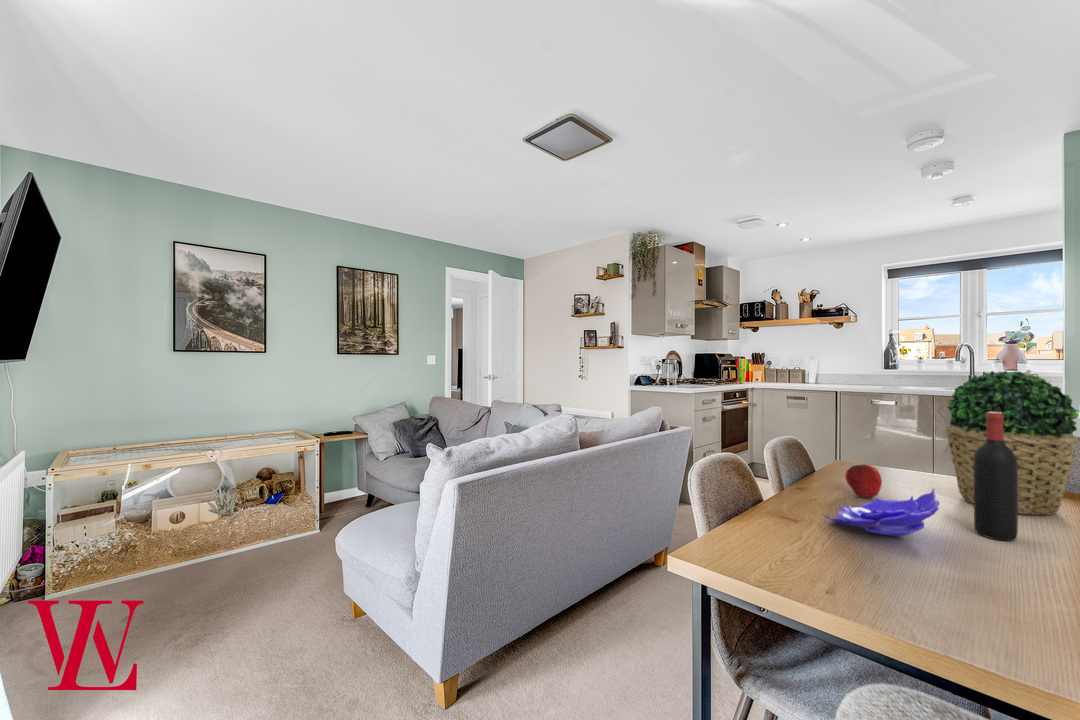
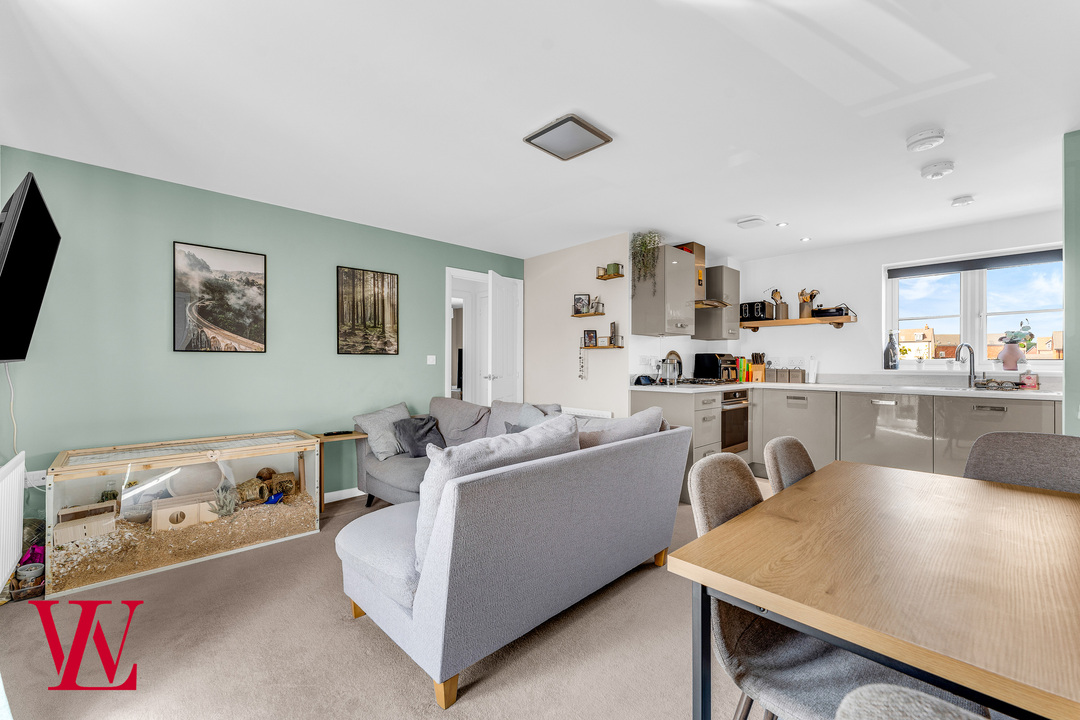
- wine bottle (995, 474)
- apple (863, 479)
- potted plant (1008, 438)
- decorative bowl (884, 507)
